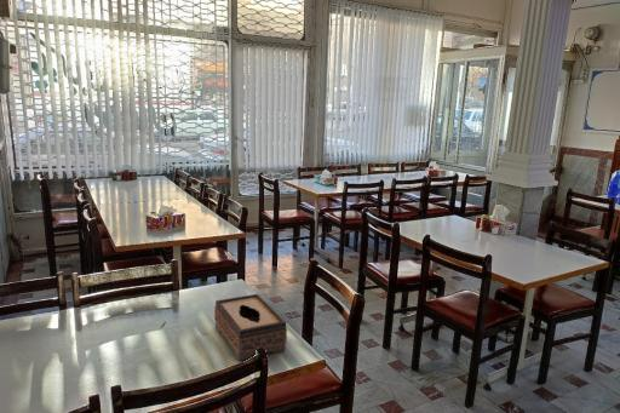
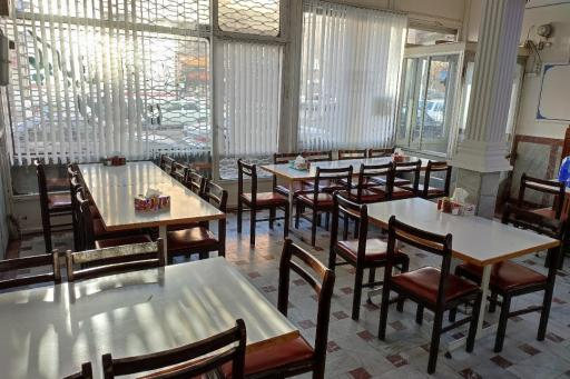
- tissue box (248, 323)
